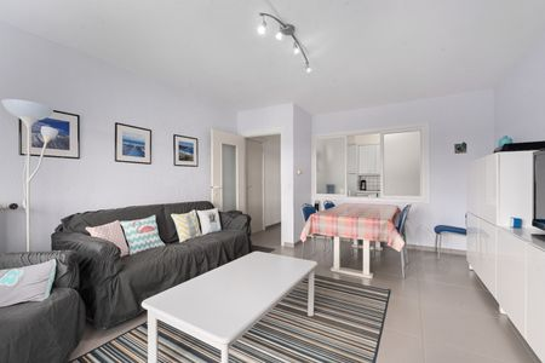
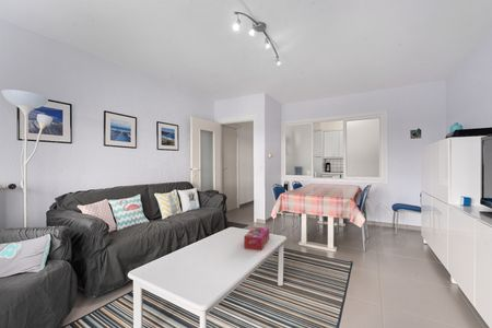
+ tissue box (257, 237)
